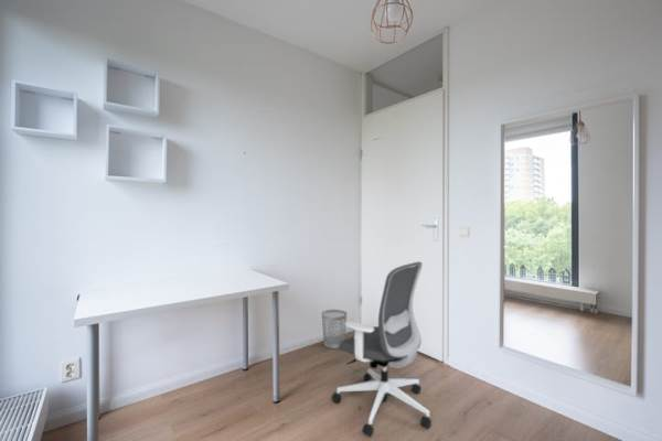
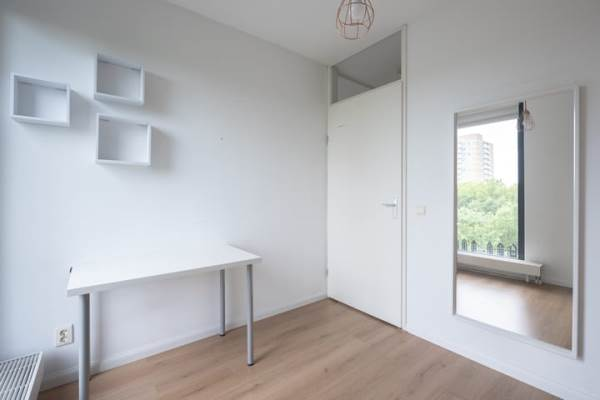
- wastebasket (333, 329)
- office chair (385, 333)
